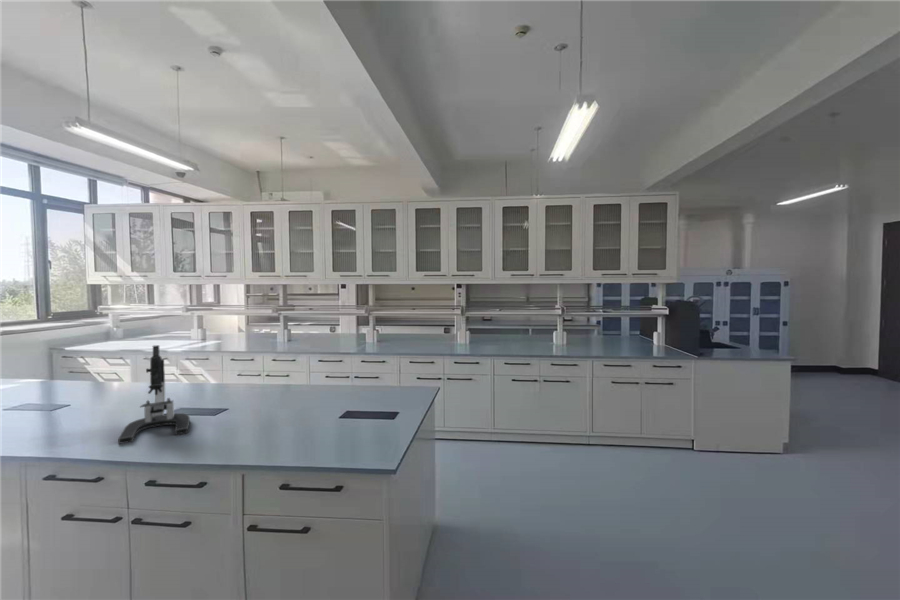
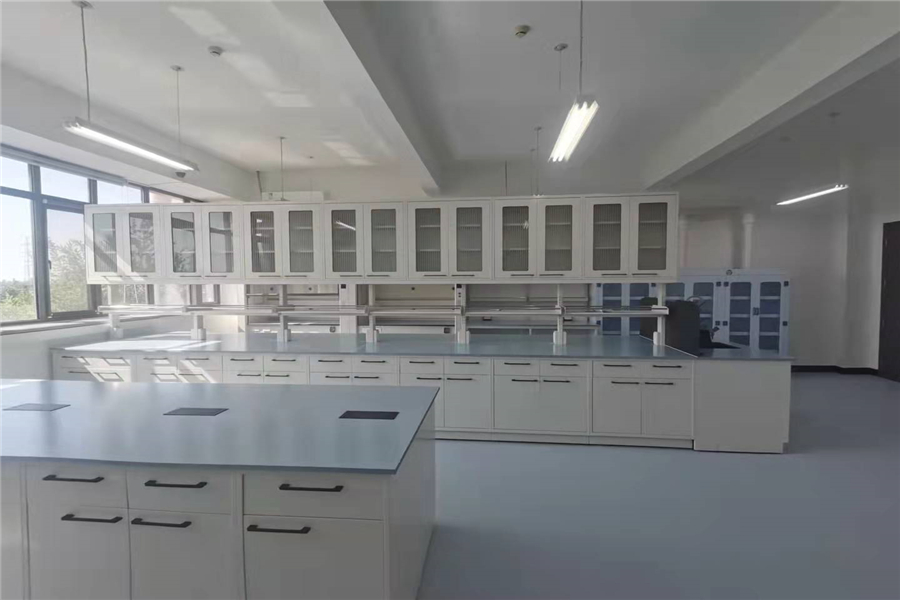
- microscope (157, 386)
